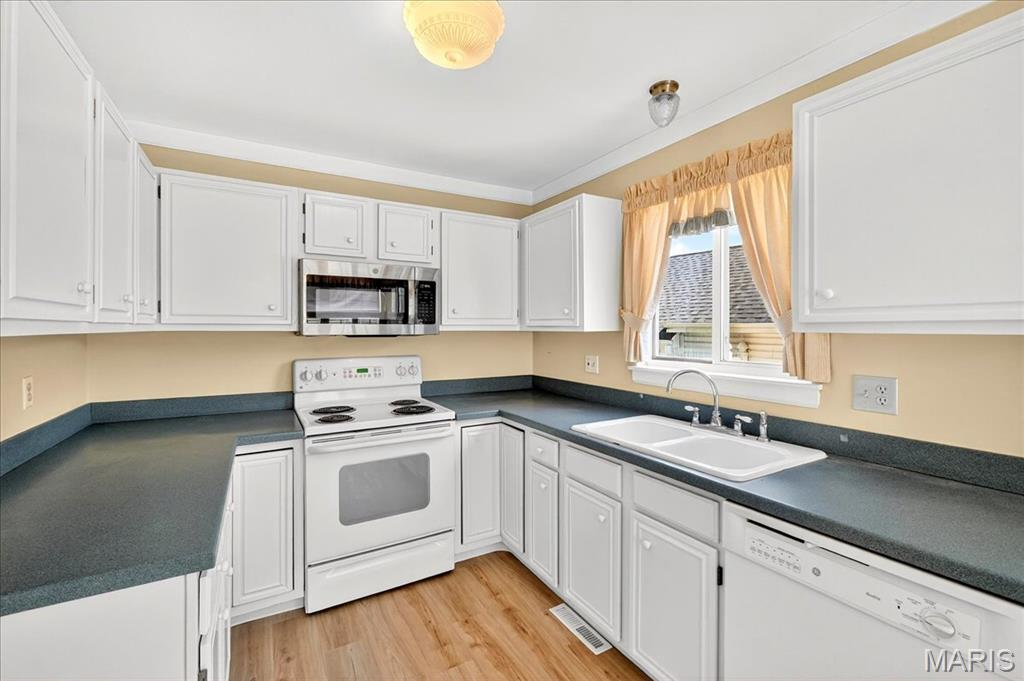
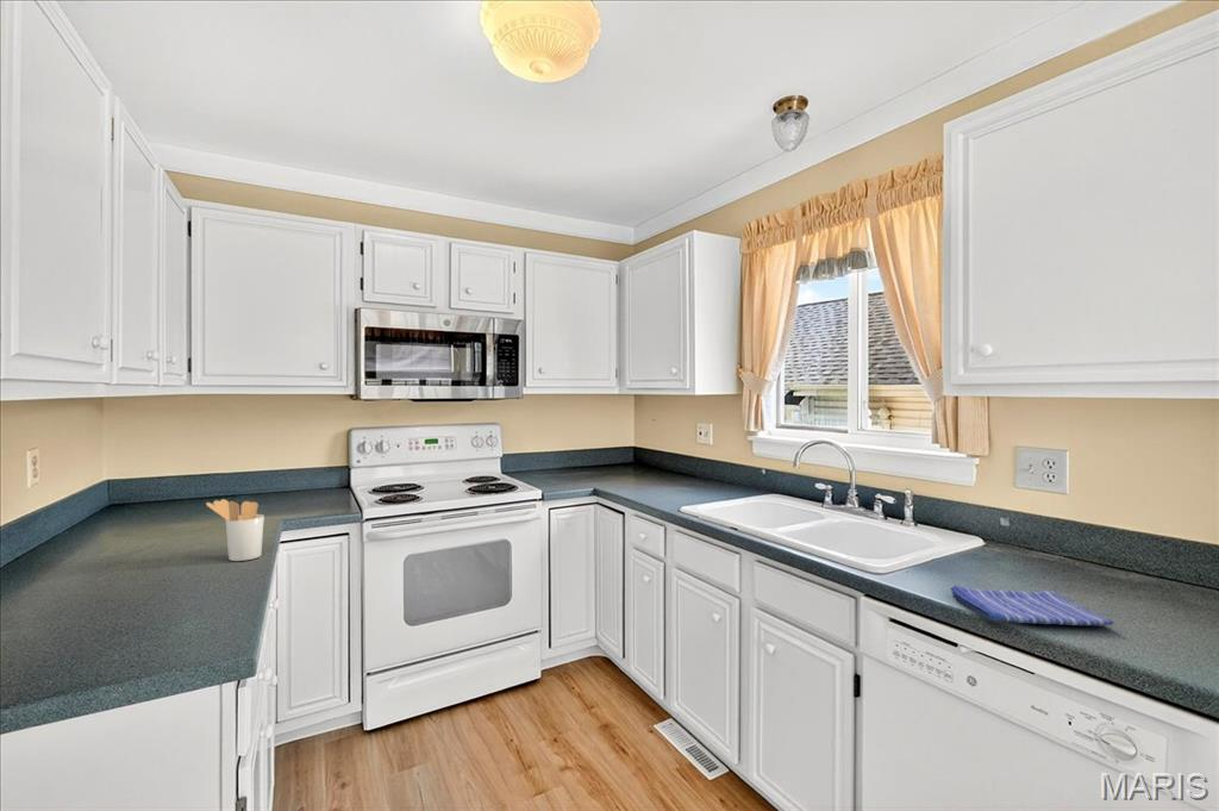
+ utensil holder (236, 528)
+ dish towel (1024, 604)
